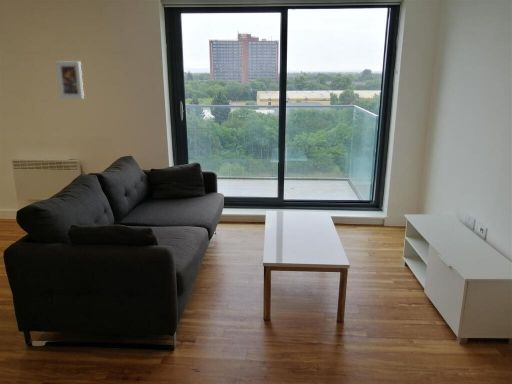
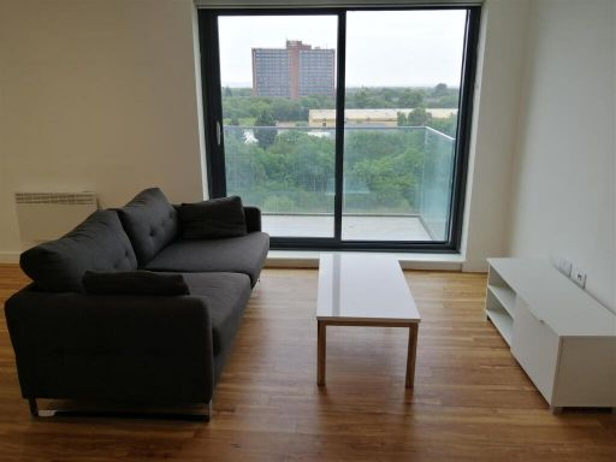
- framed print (69, 80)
